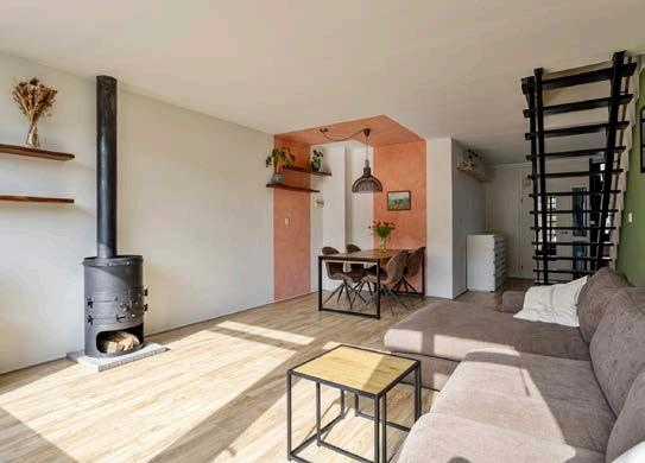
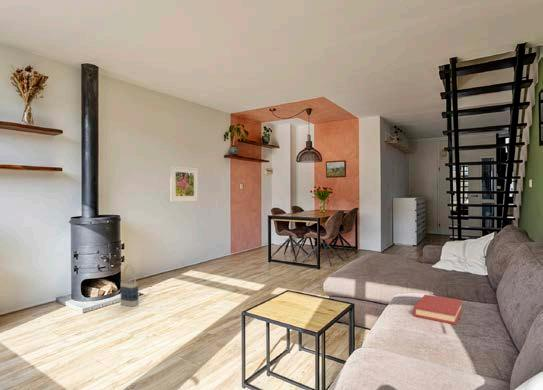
+ hardback book (438, 307)
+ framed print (184, 184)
+ bag (129, 284)
